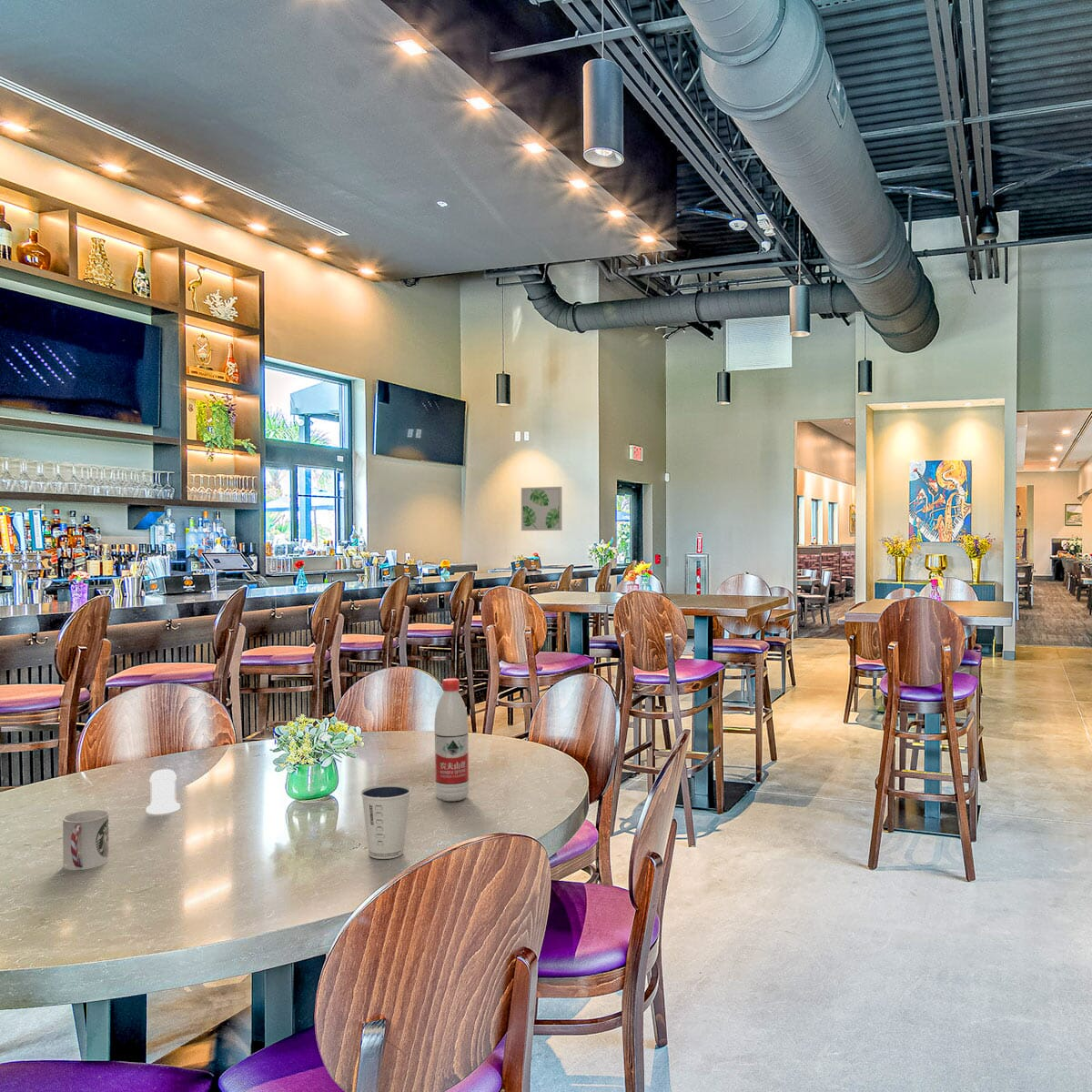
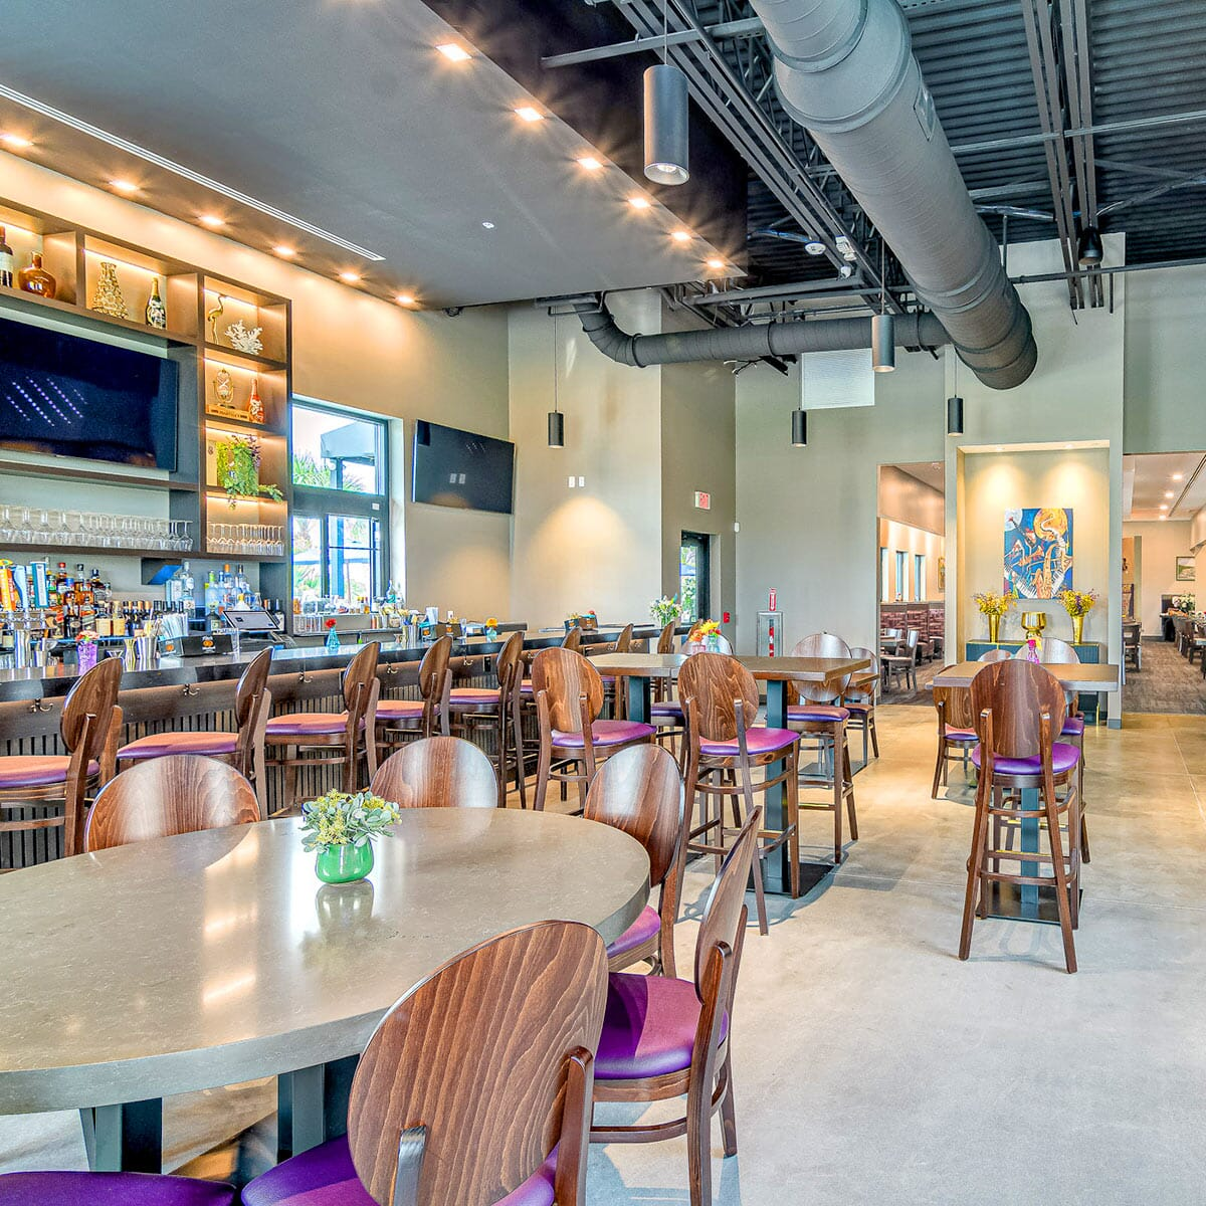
- water bottle (451, 738)
- cup (83, 843)
- dixie cup (386, 822)
- salt shaker (163, 789)
- wall art (541, 509)
